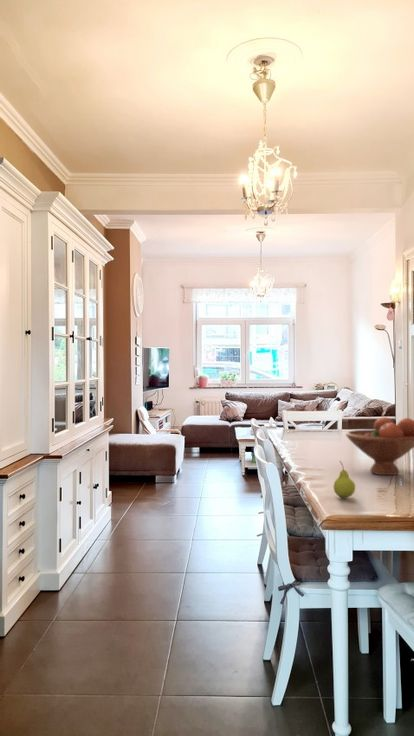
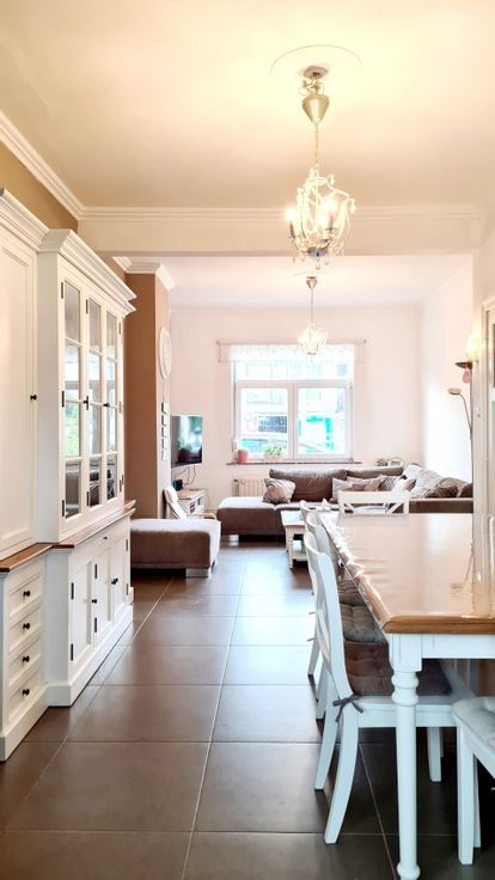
- fruit bowl (384, 445)
- fruit (344, 479)
